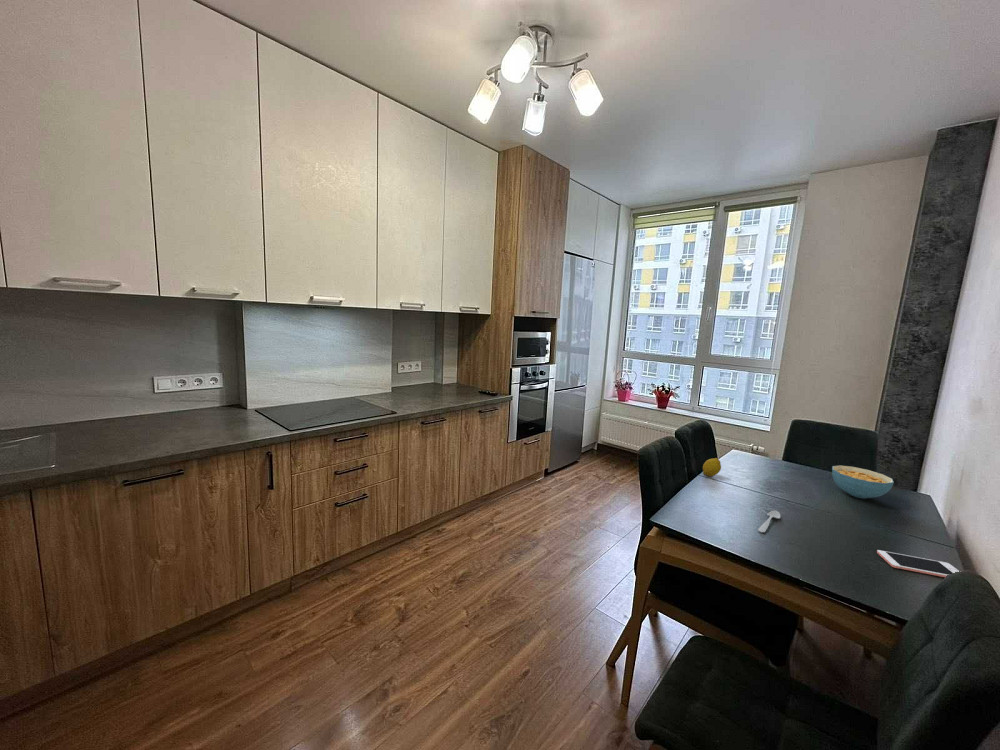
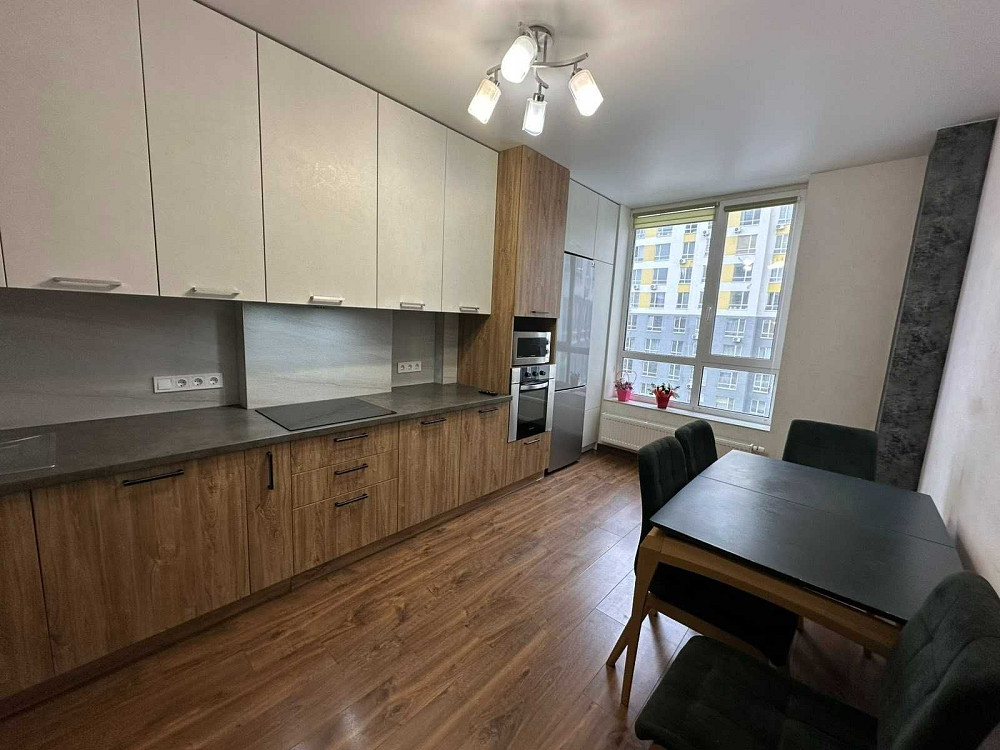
- spoon (768, 520)
- cereal bowl (859, 484)
- cell phone (920, 565)
- fruit (711, 466)
